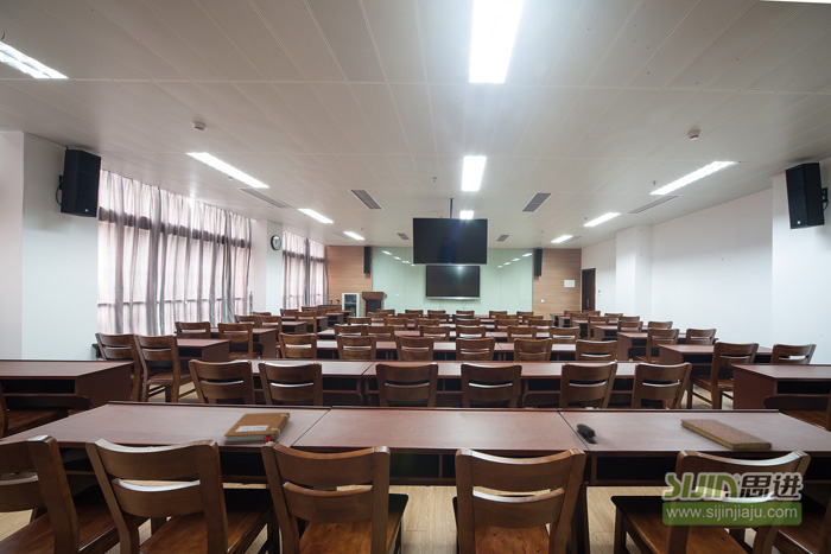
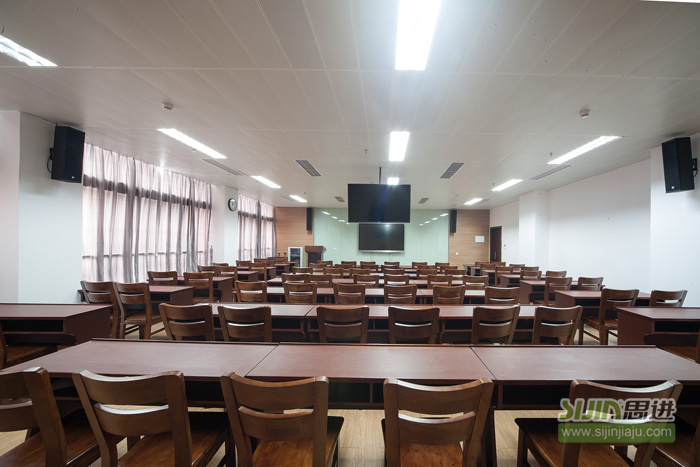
- notebook (259, 427)
- notebook (722, 433)
- stapler (585, 429)
